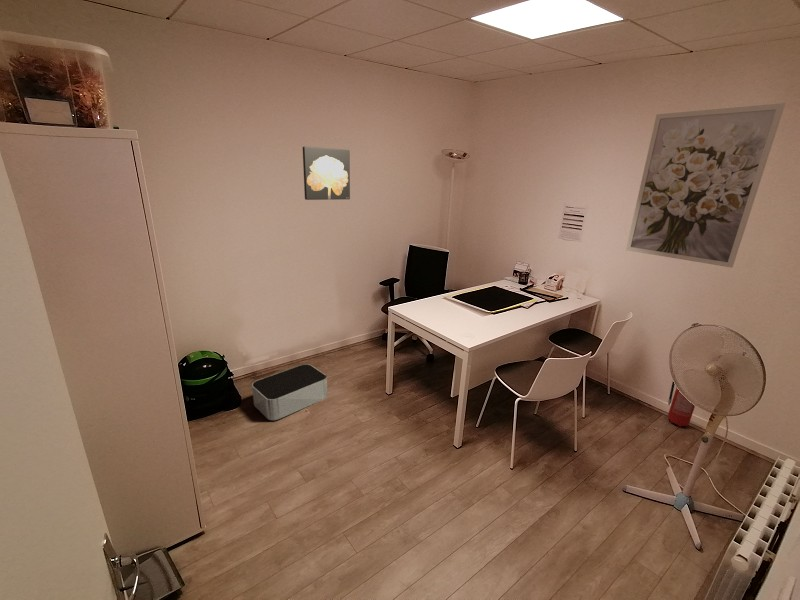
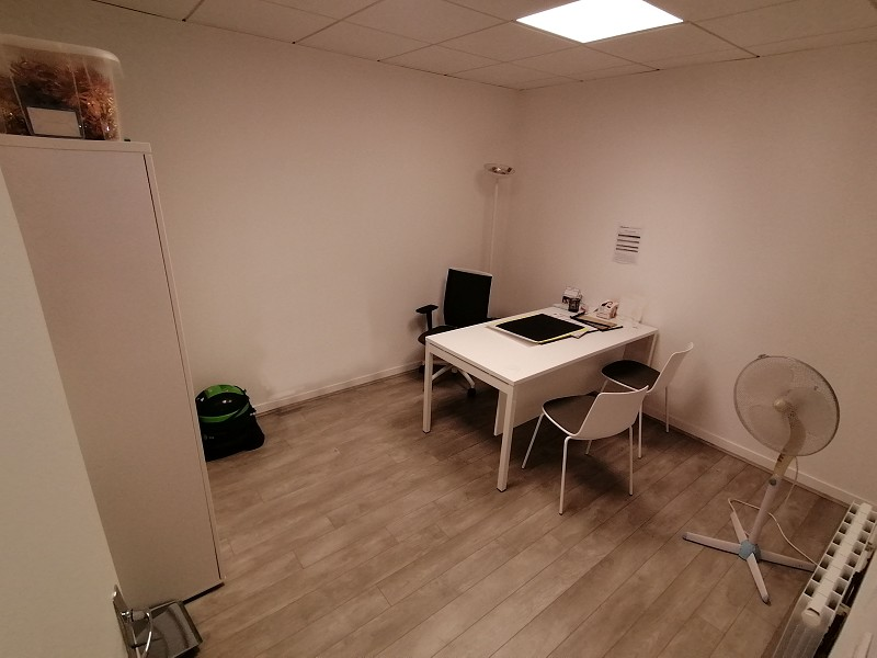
- wall art (327, 174)
- wall art (693, 188)
- storage bin (290, 390)
- fire extinguisher (683, 396)
